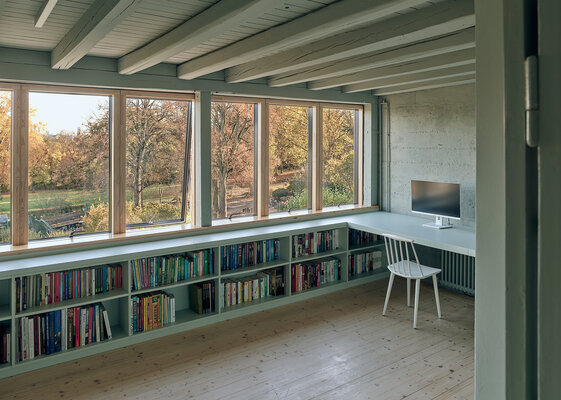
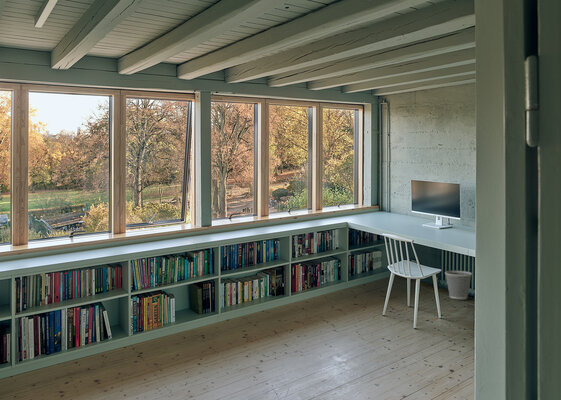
+ wastebasket (458, 285)
